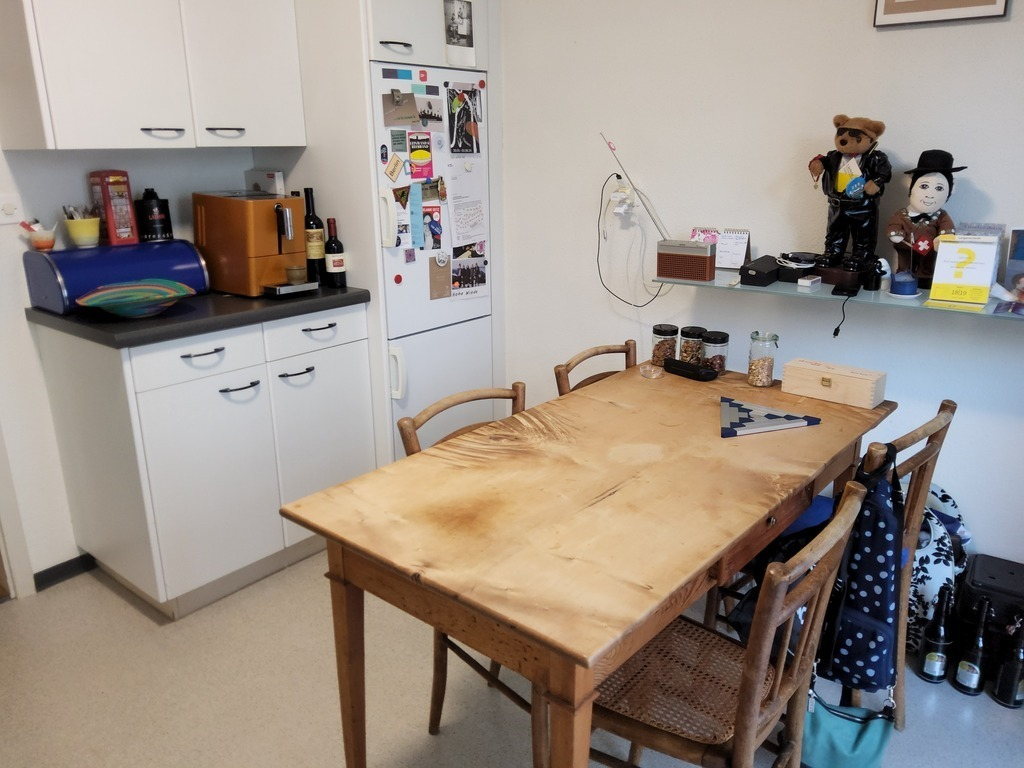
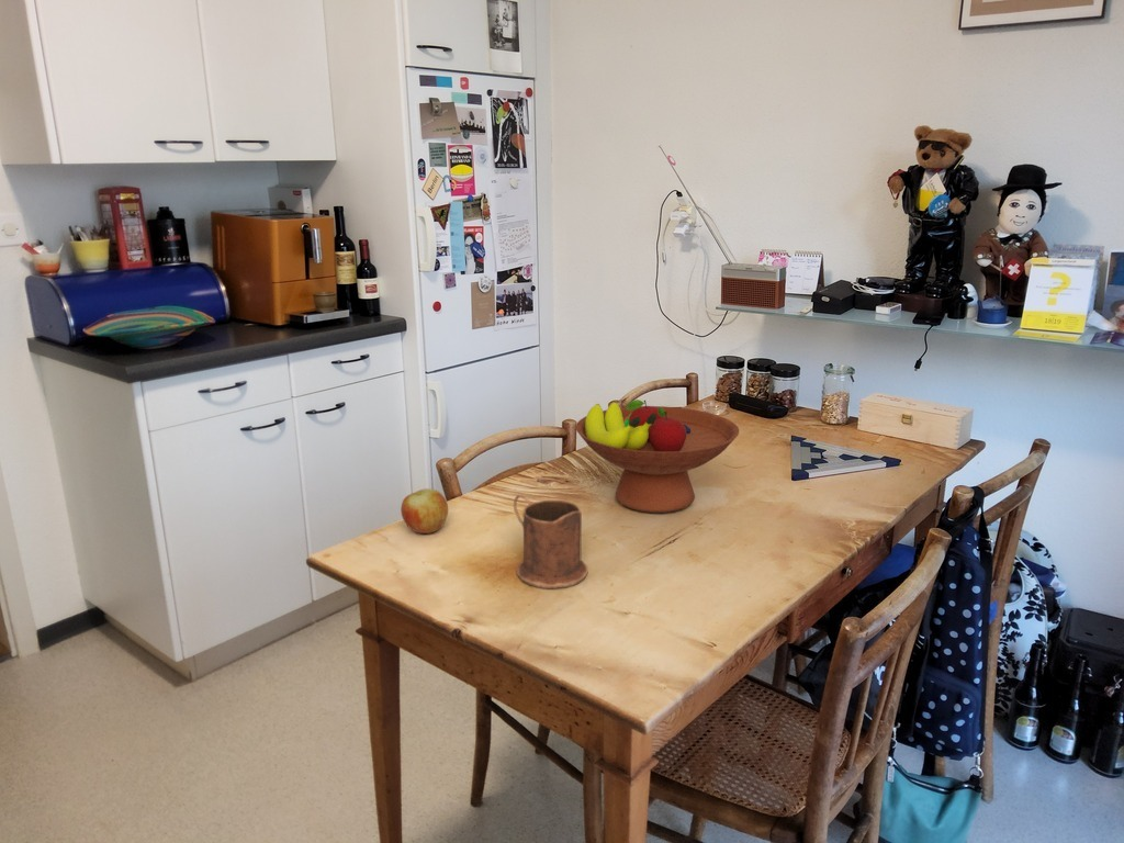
+ fruit bowl (655, 449)
+ mug (544, 535)
+ apple (425, 509)
